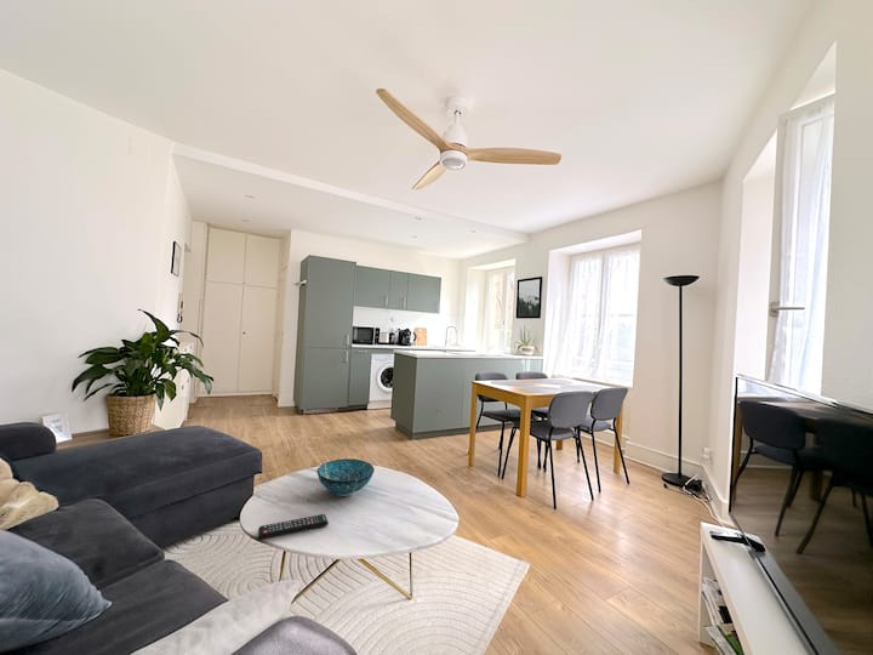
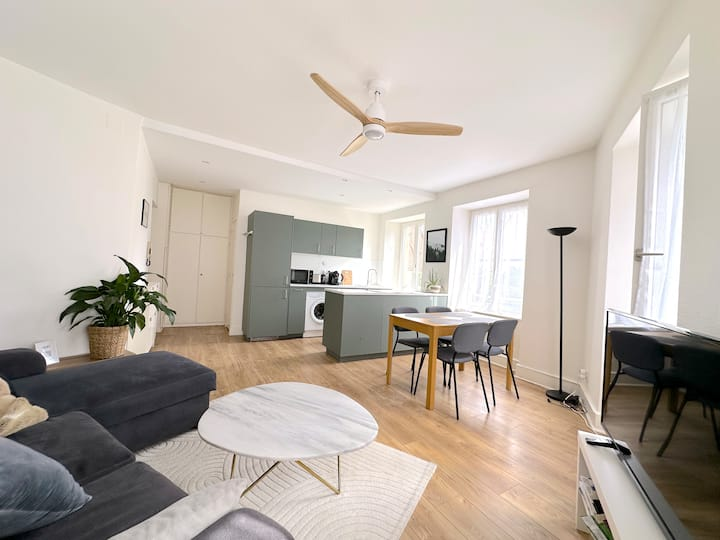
- decorative bowl (346, 479)
- remote control (293, 525)
